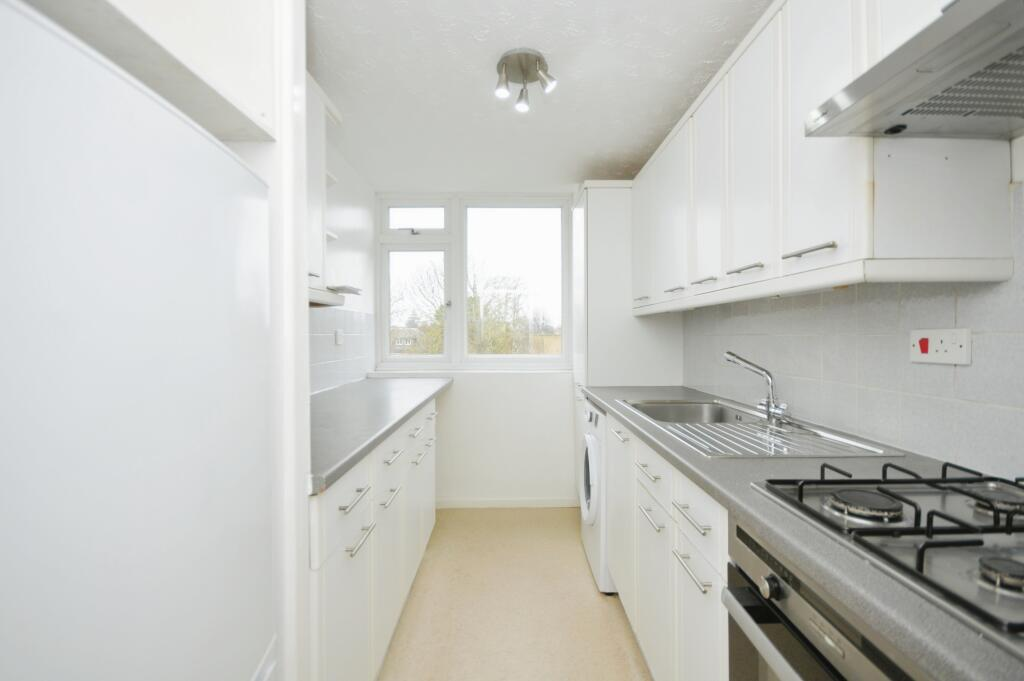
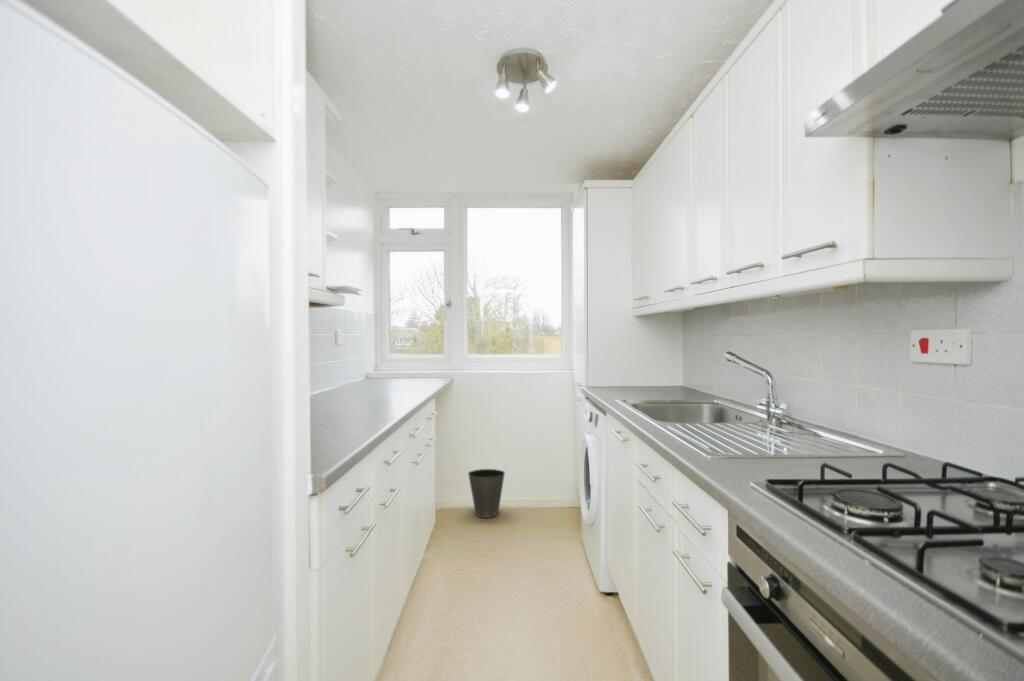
+ waste basket (486, 493)
